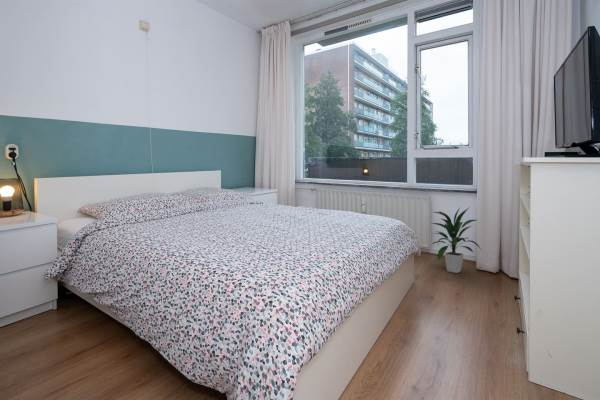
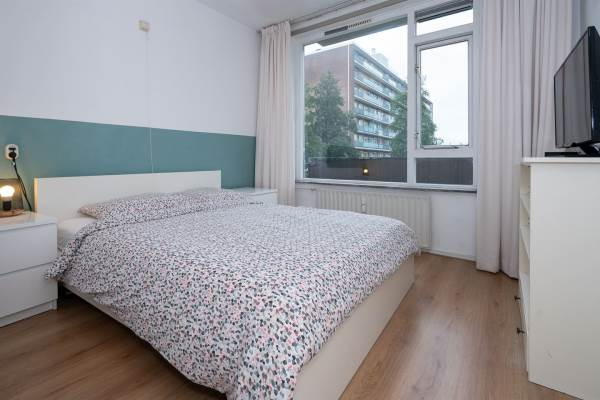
- indoor plant (452, 238)
